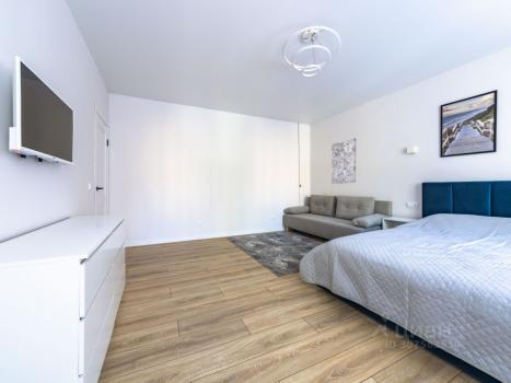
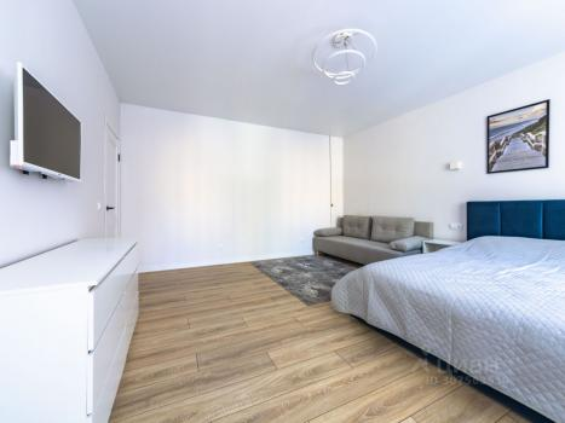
- wall art (342, 162)
